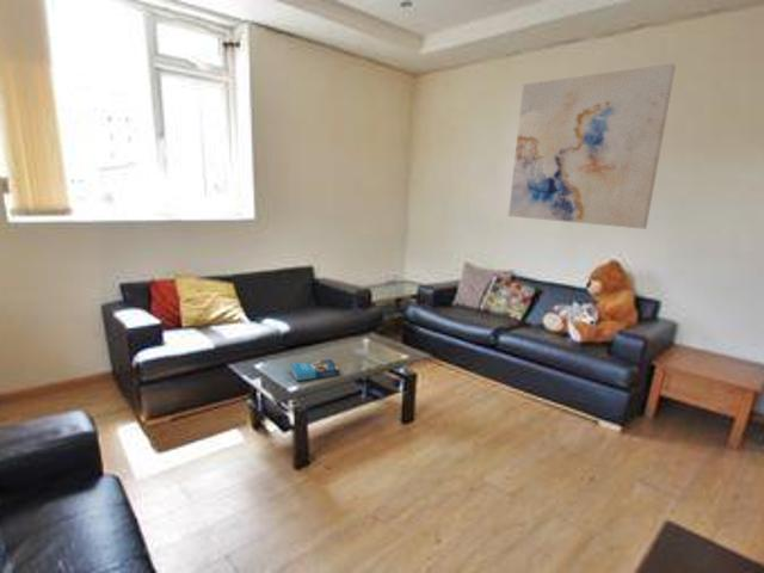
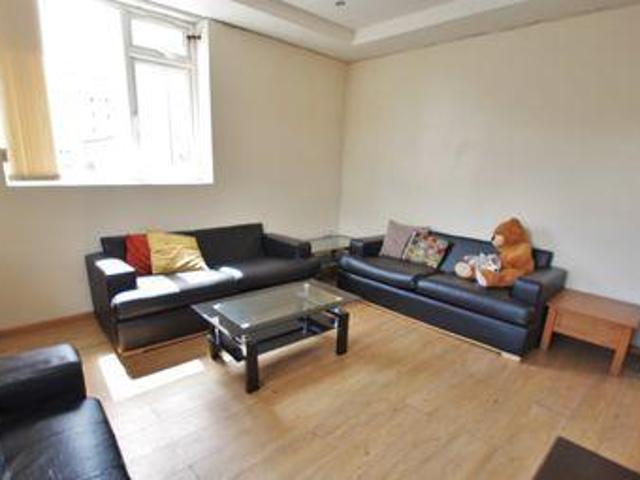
- wall art (580, 150)
- book (314, 369)
